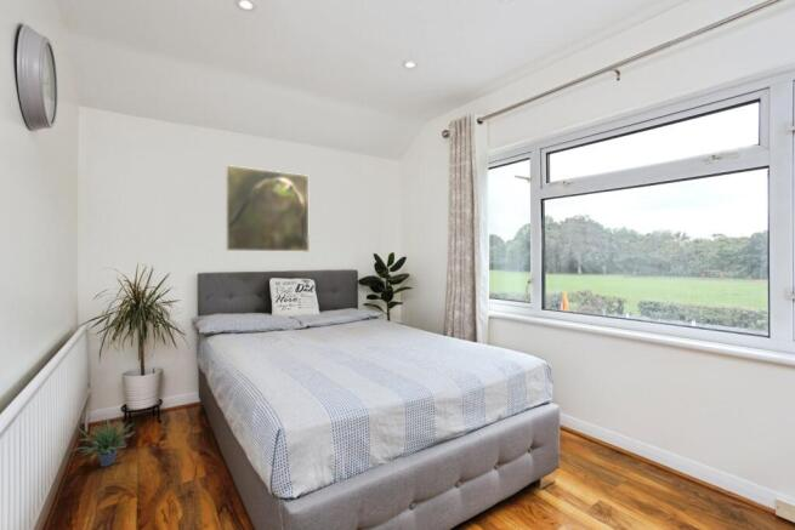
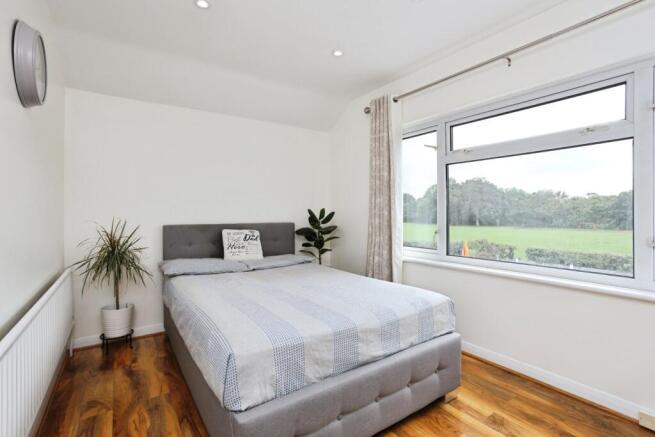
- potted plant (103, 438)
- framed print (269, 211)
